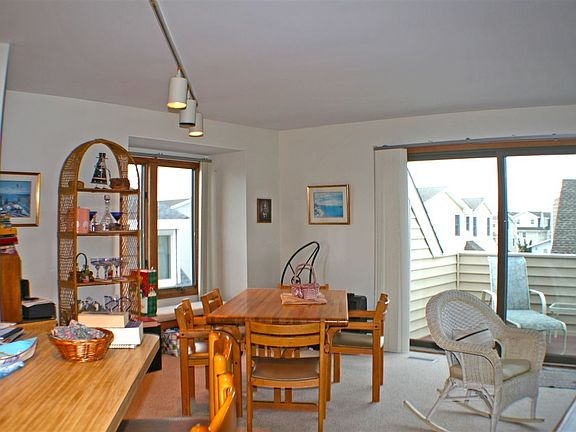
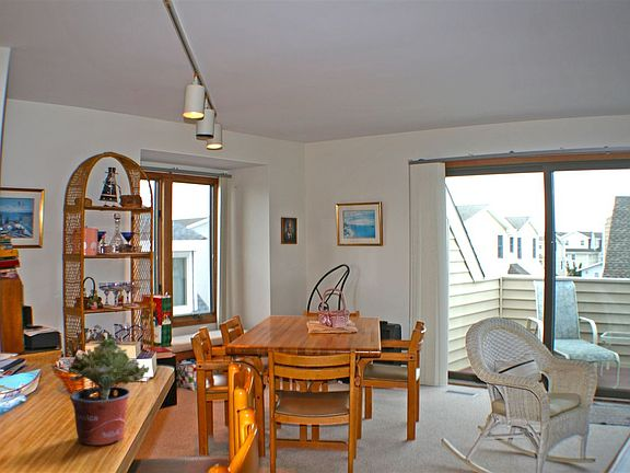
+ potted plant (108, 388)
